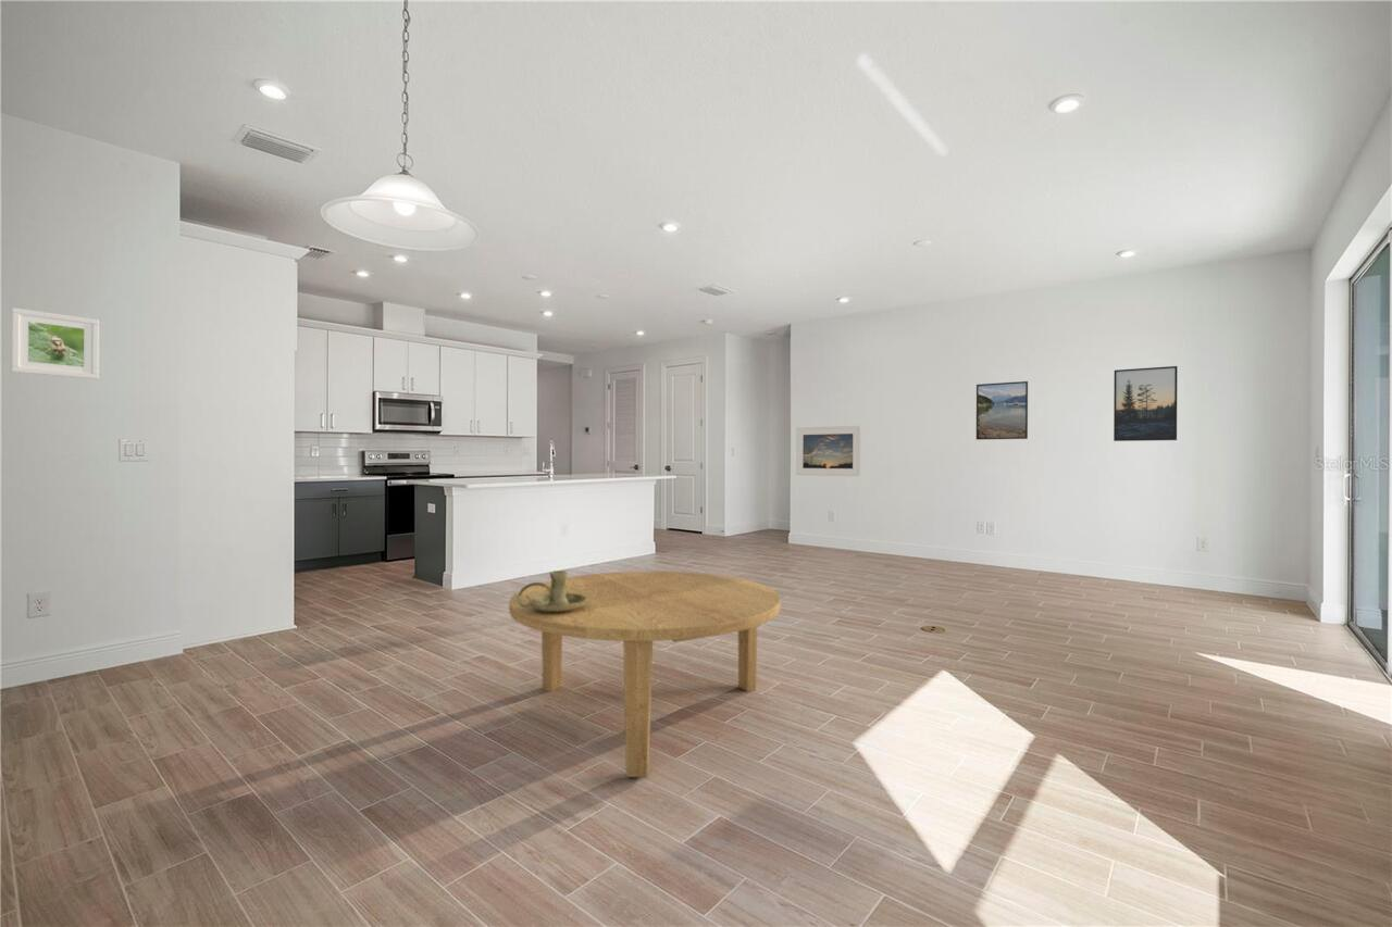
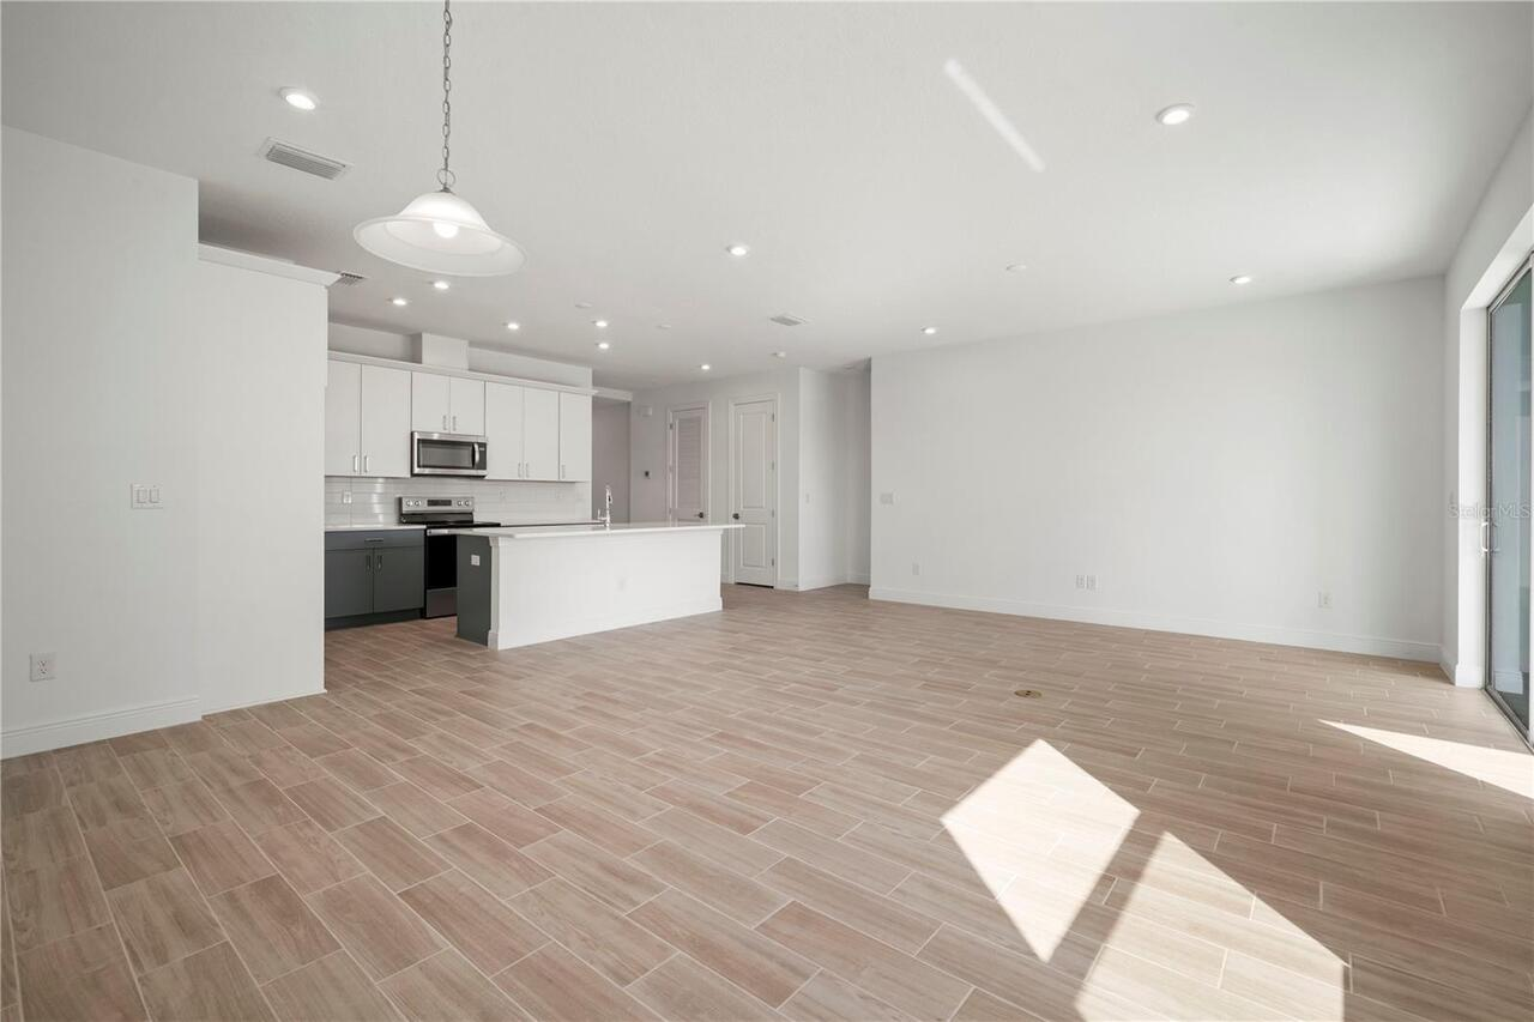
- candle holder (551, 590)
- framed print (1144, 404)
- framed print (57, 345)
- dining table (646, 652)
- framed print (826, 451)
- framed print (1000, 411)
